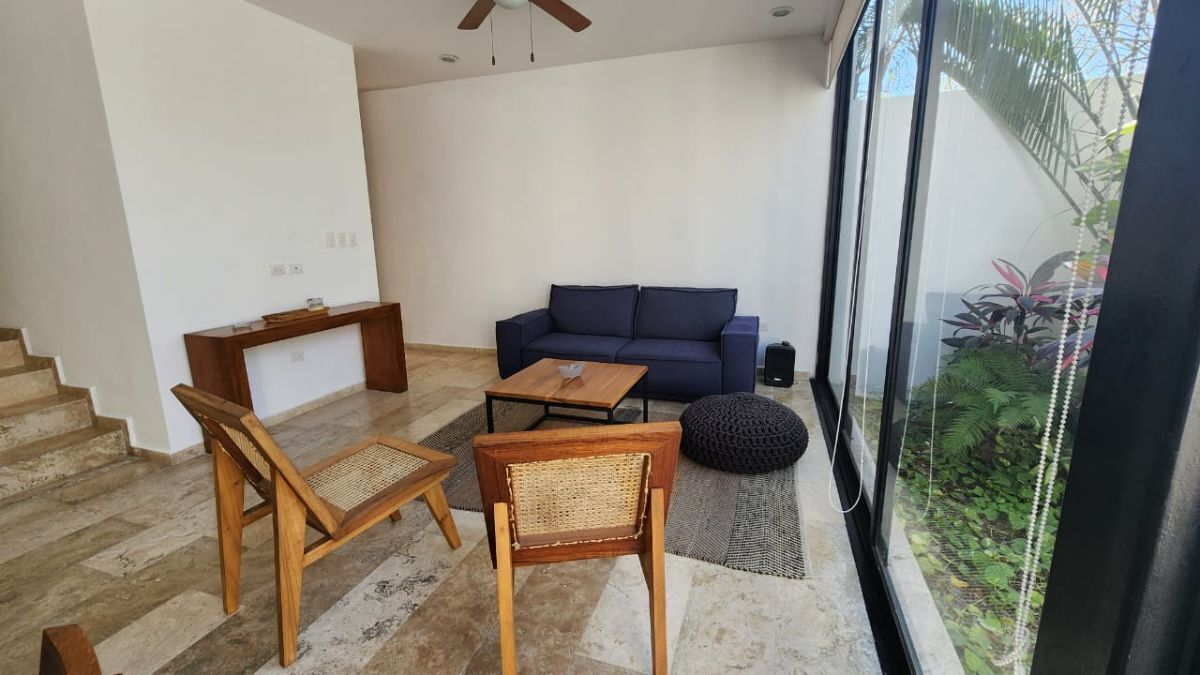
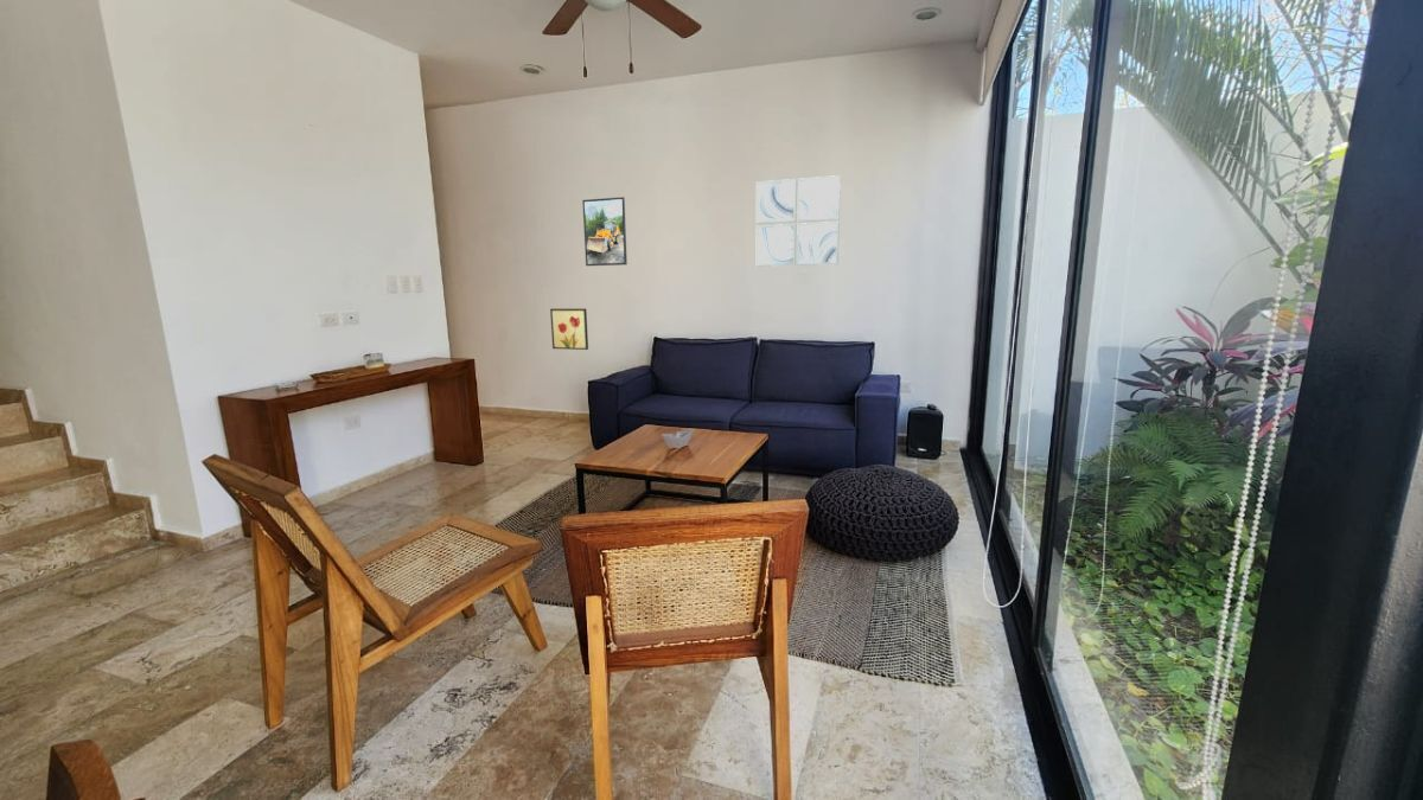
+ wall art (569, 328)
+ wall art (795, 224)
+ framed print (605, 232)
